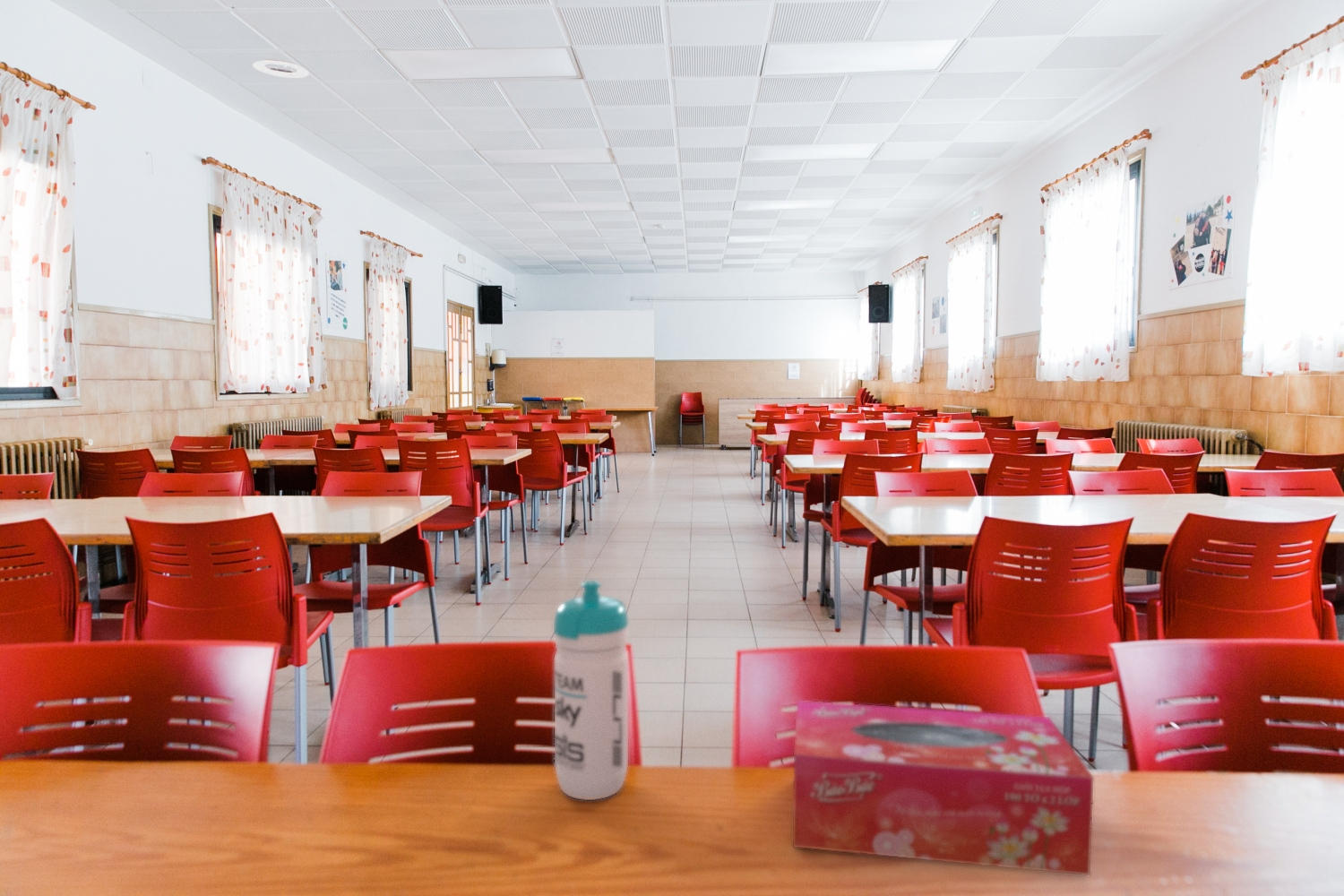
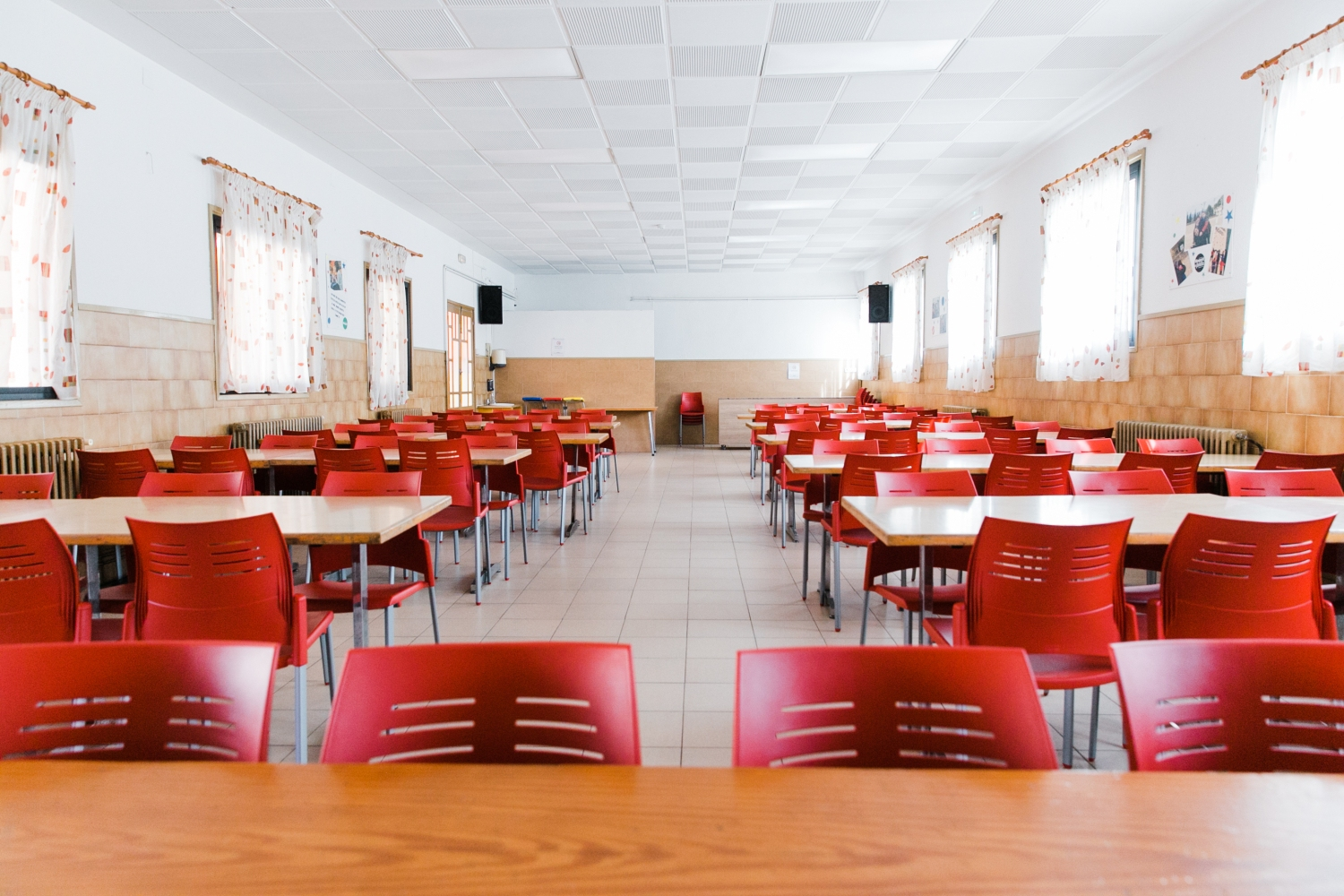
- tissue box (927, 779)
- water bottle (591, 684)
- ceiling vent (280, 69)
